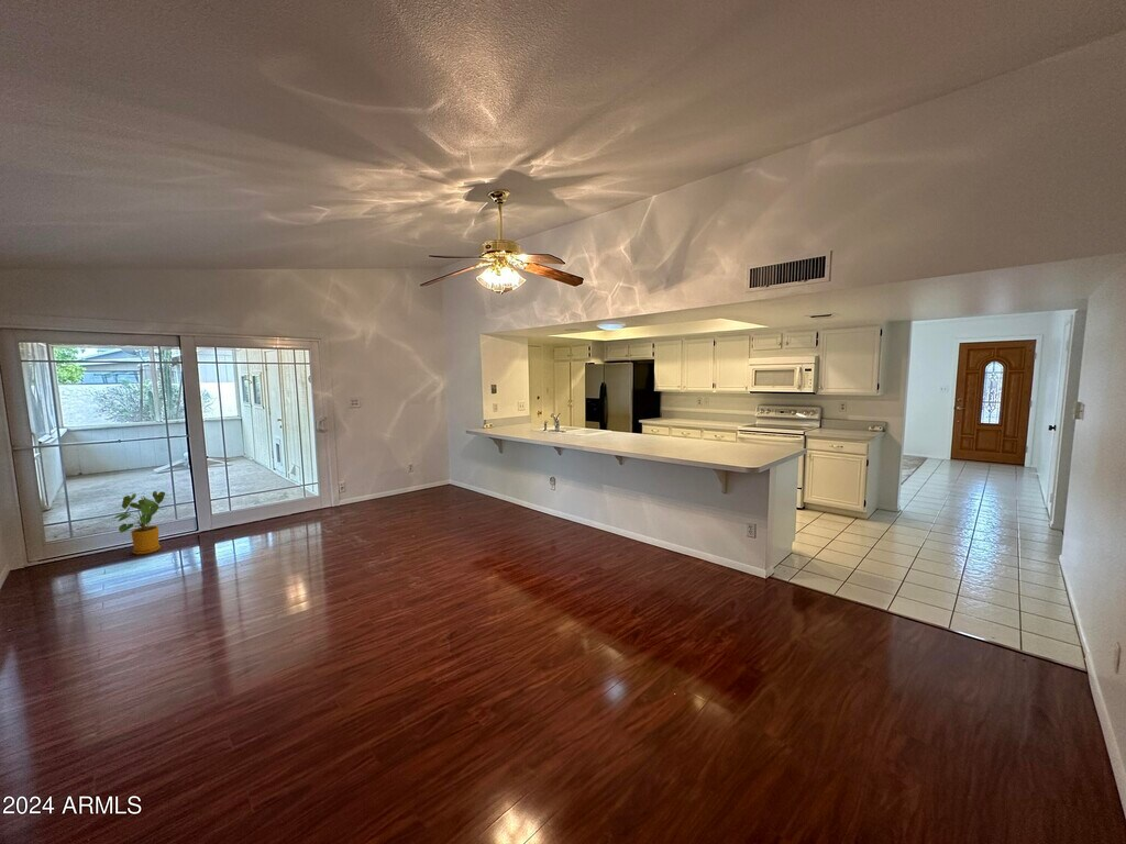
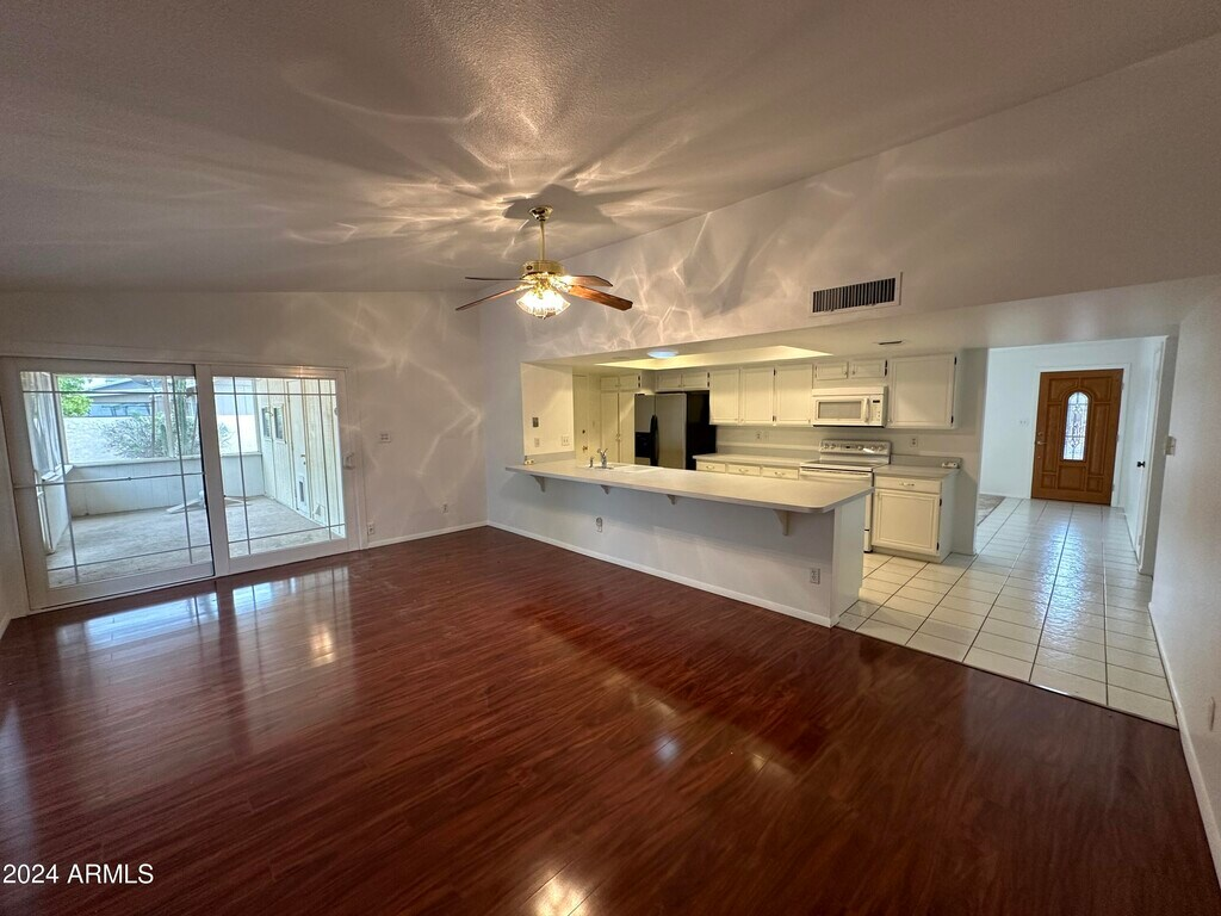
- house plant (142, 523)
